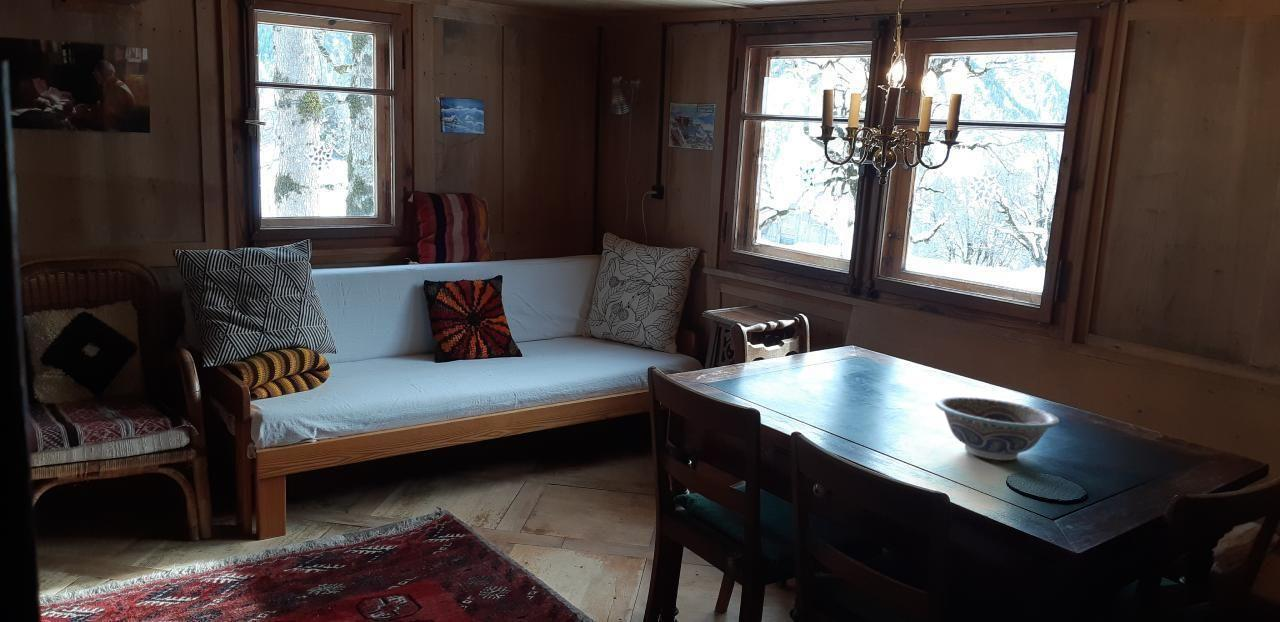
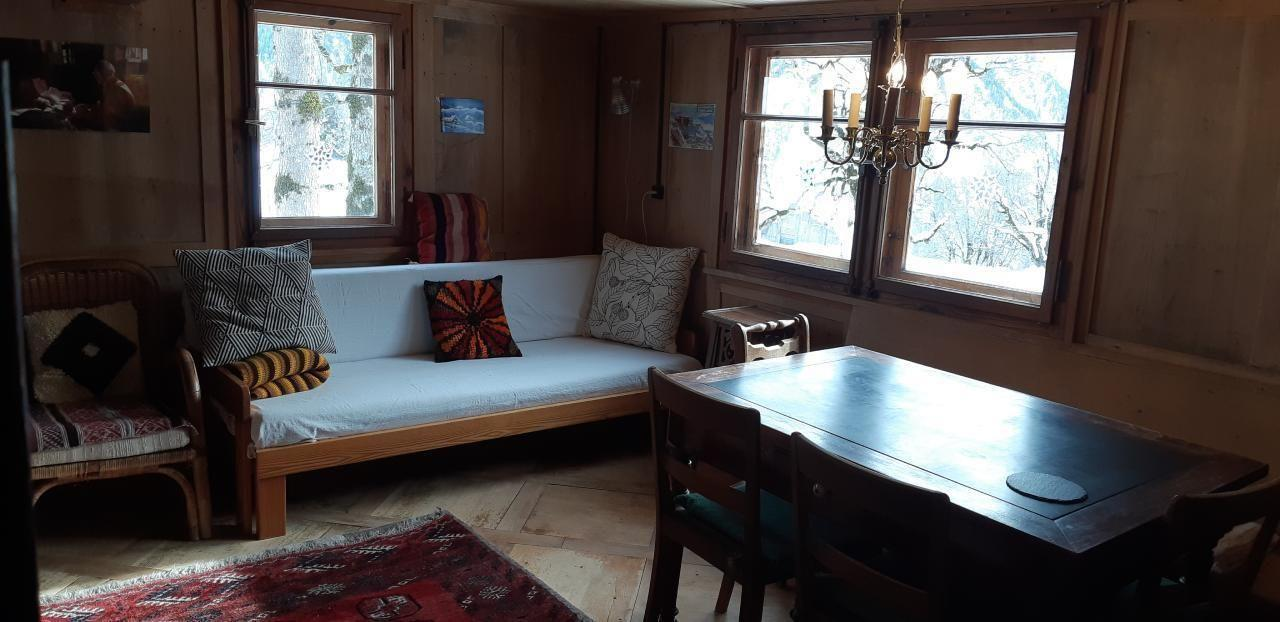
- decorative bowl (994, 430)
